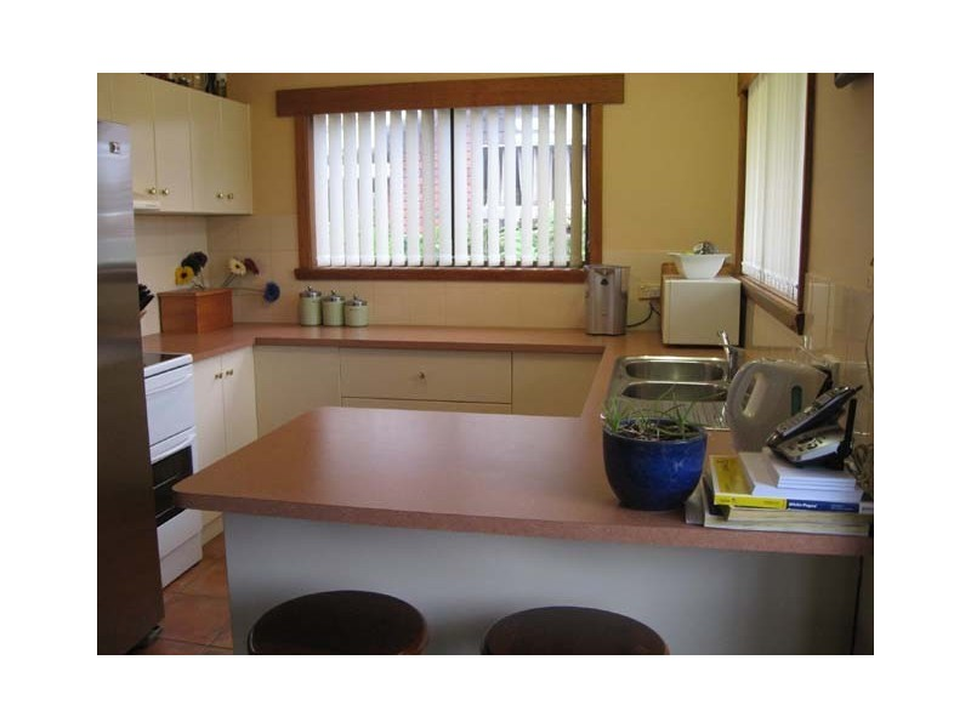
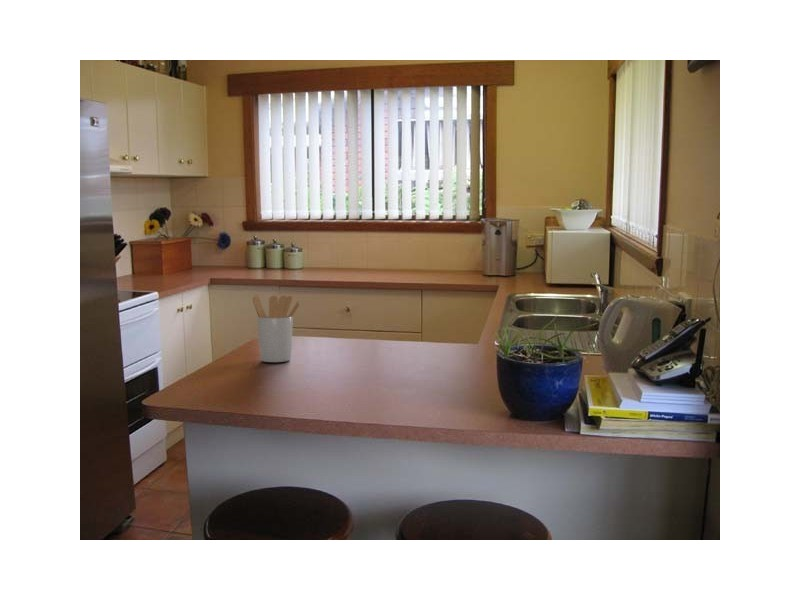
+ utensil holder (277, 326)
